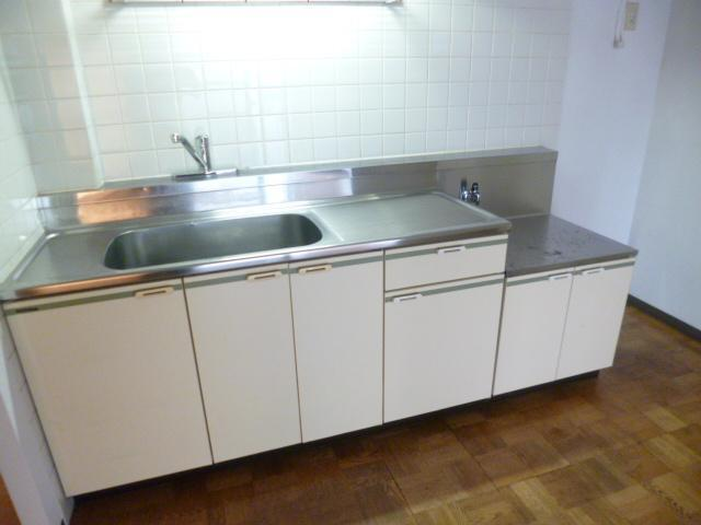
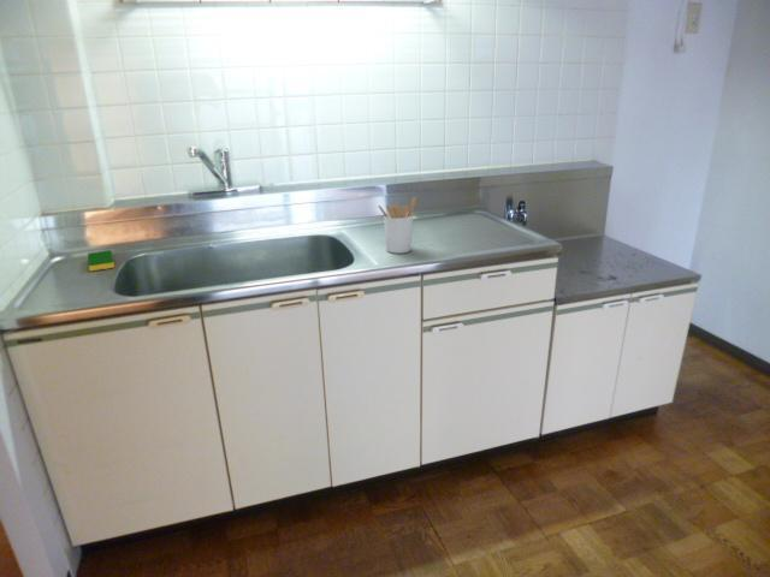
+ utensil holder (398, 225)
+ dish sponge (100, 260)
